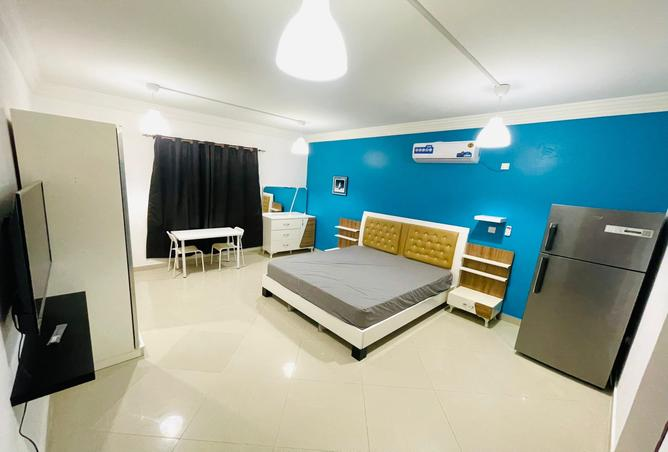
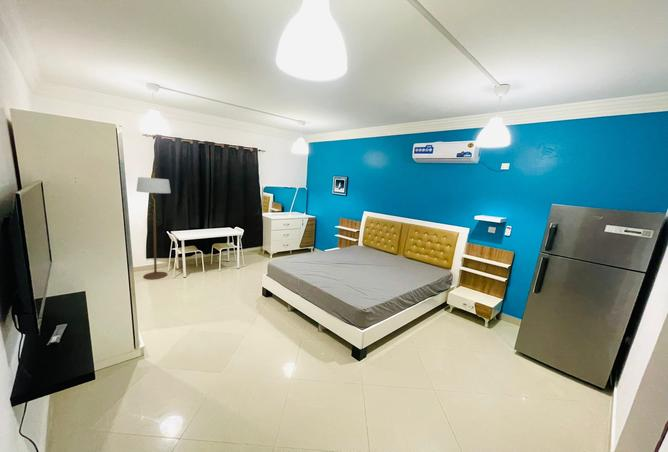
+ floor lamp (154, 225)
